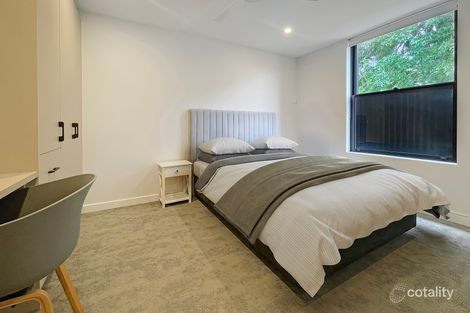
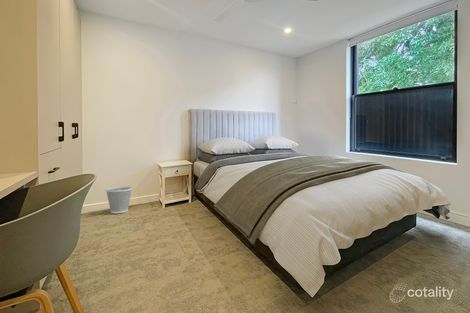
+ wastebasket (119, 199)
